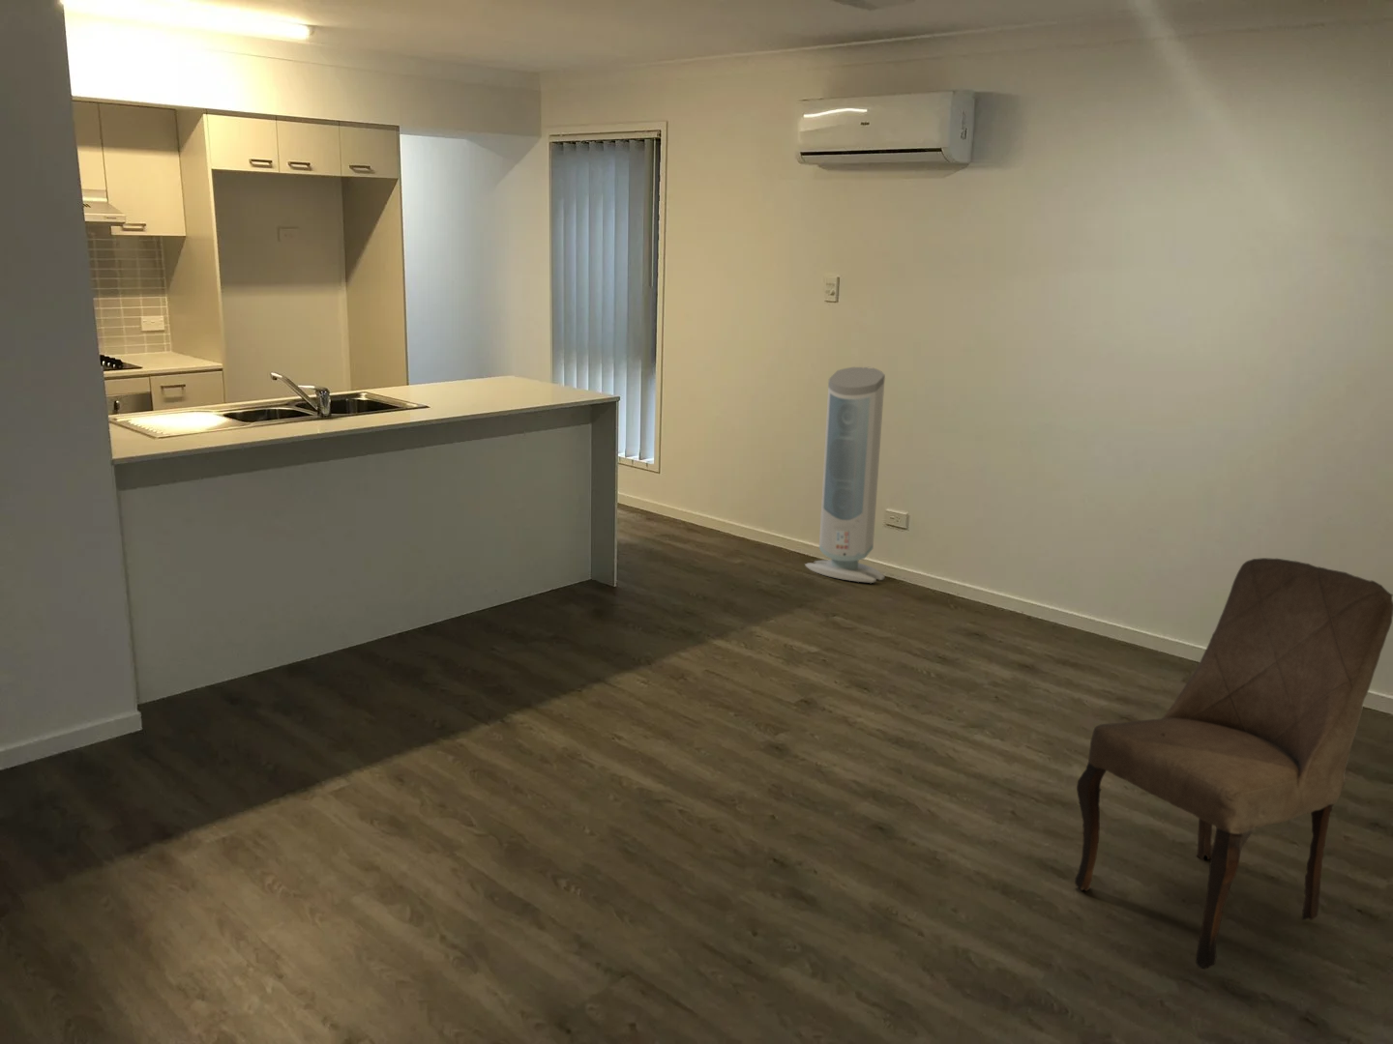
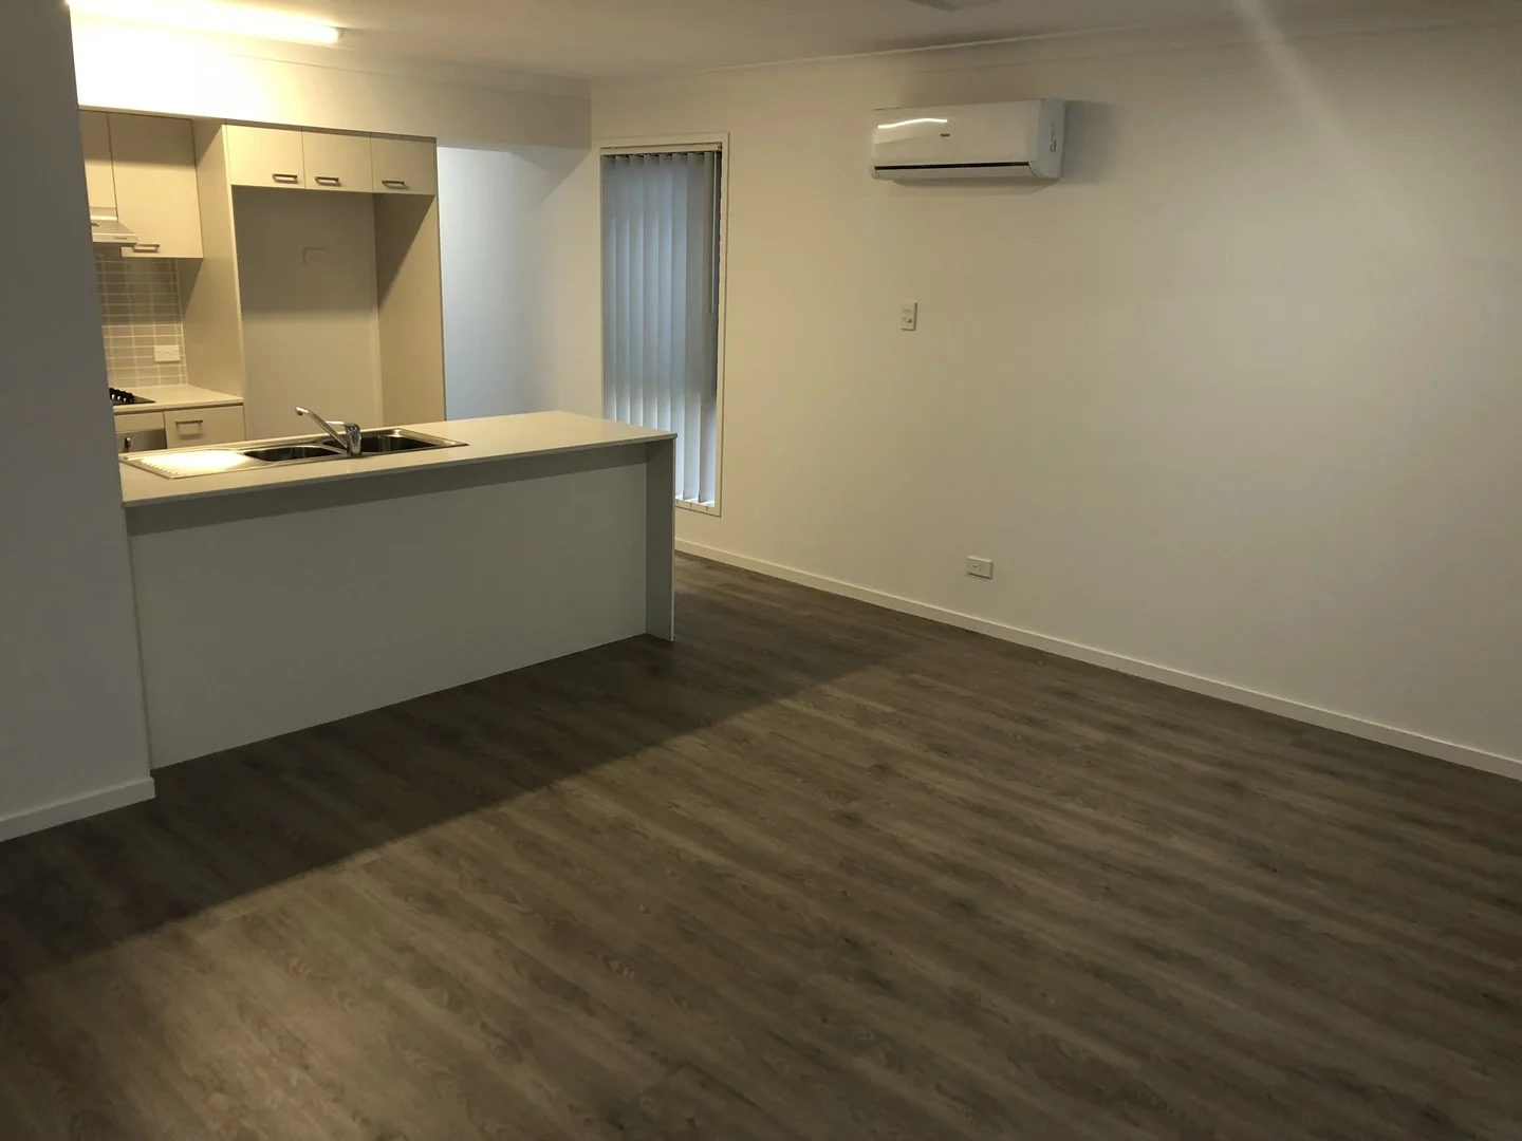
- dining chair (1224, 747)
- air purifier (850, 472)
